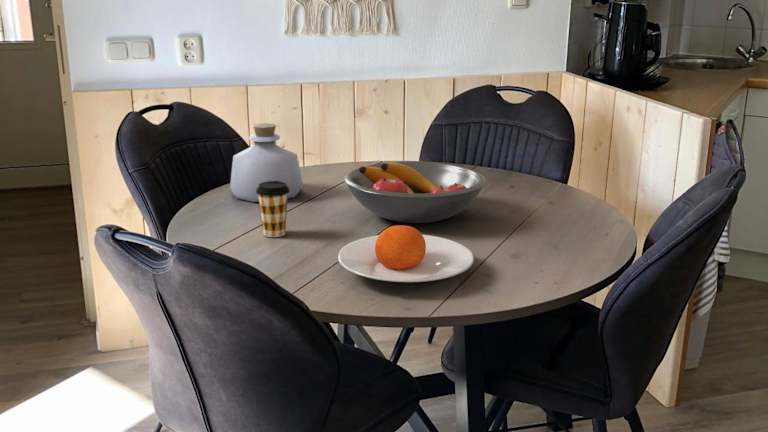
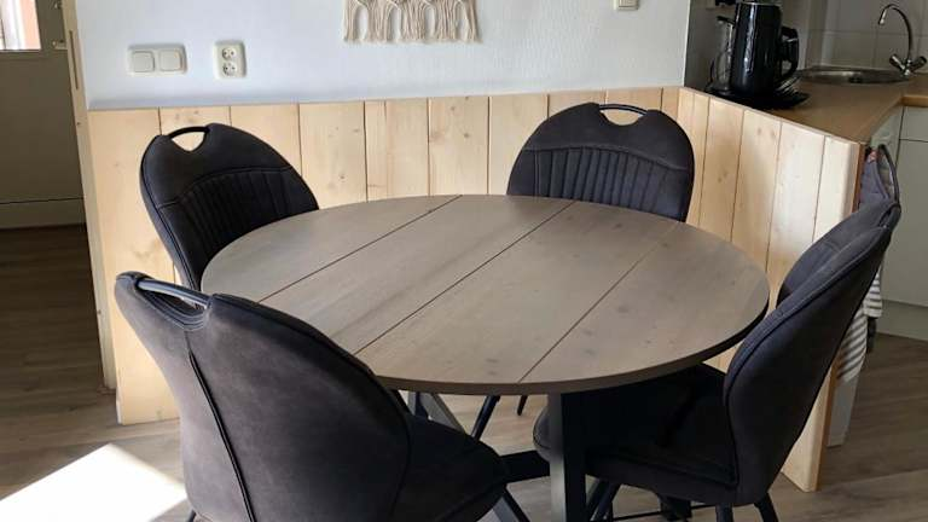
- coffee cup (273, 209)
- bottle (266, 159)
- plate (405, 251)
- fruit bowl (414, 190)
